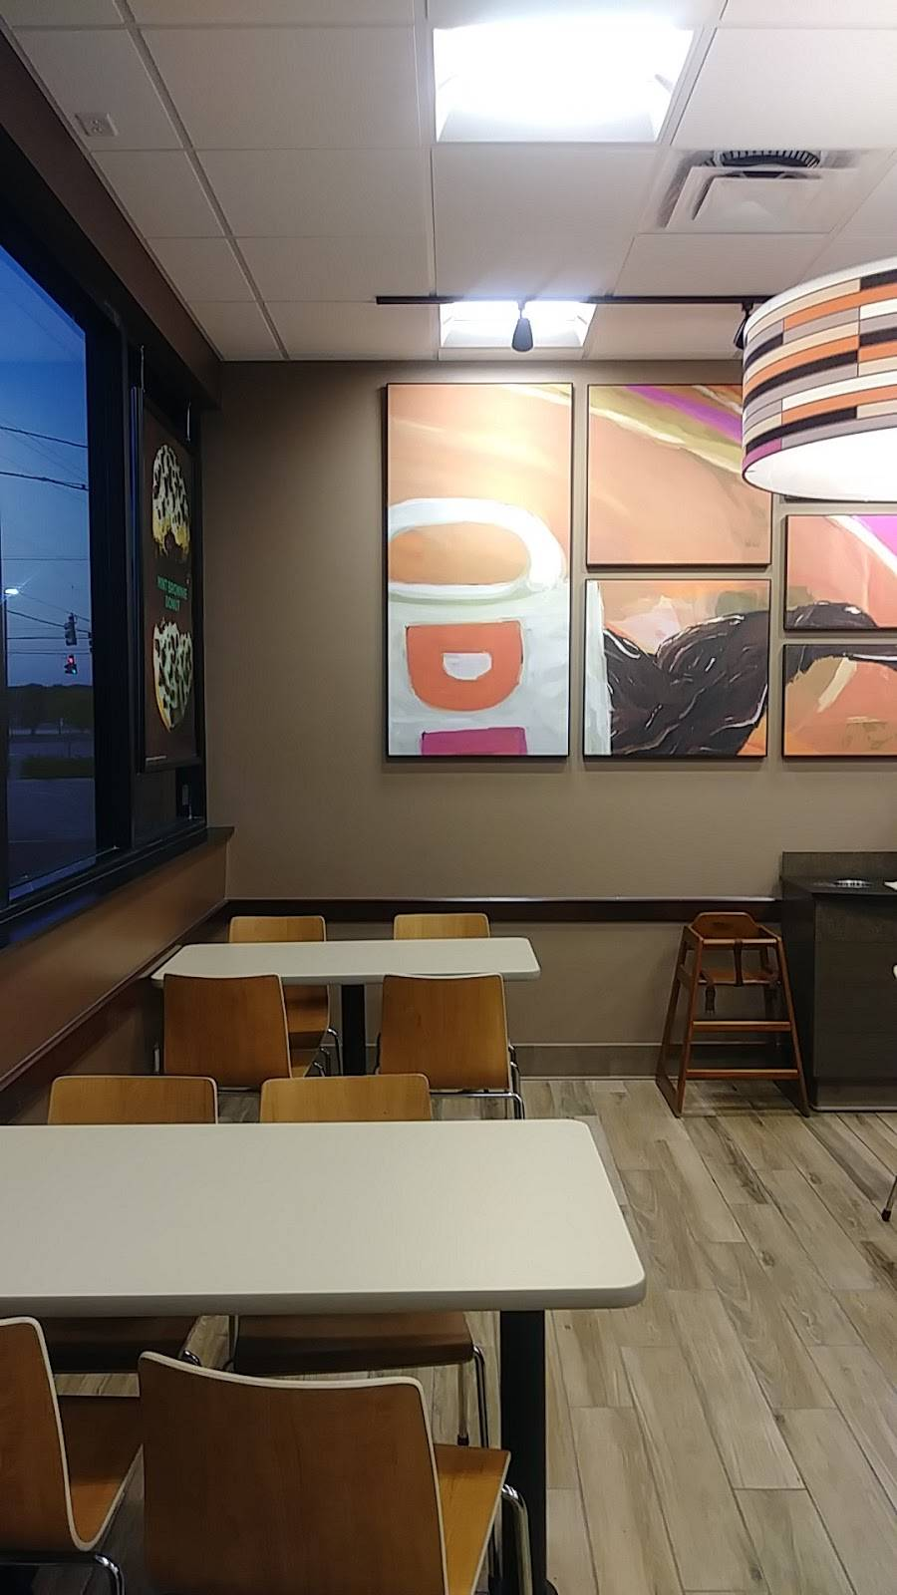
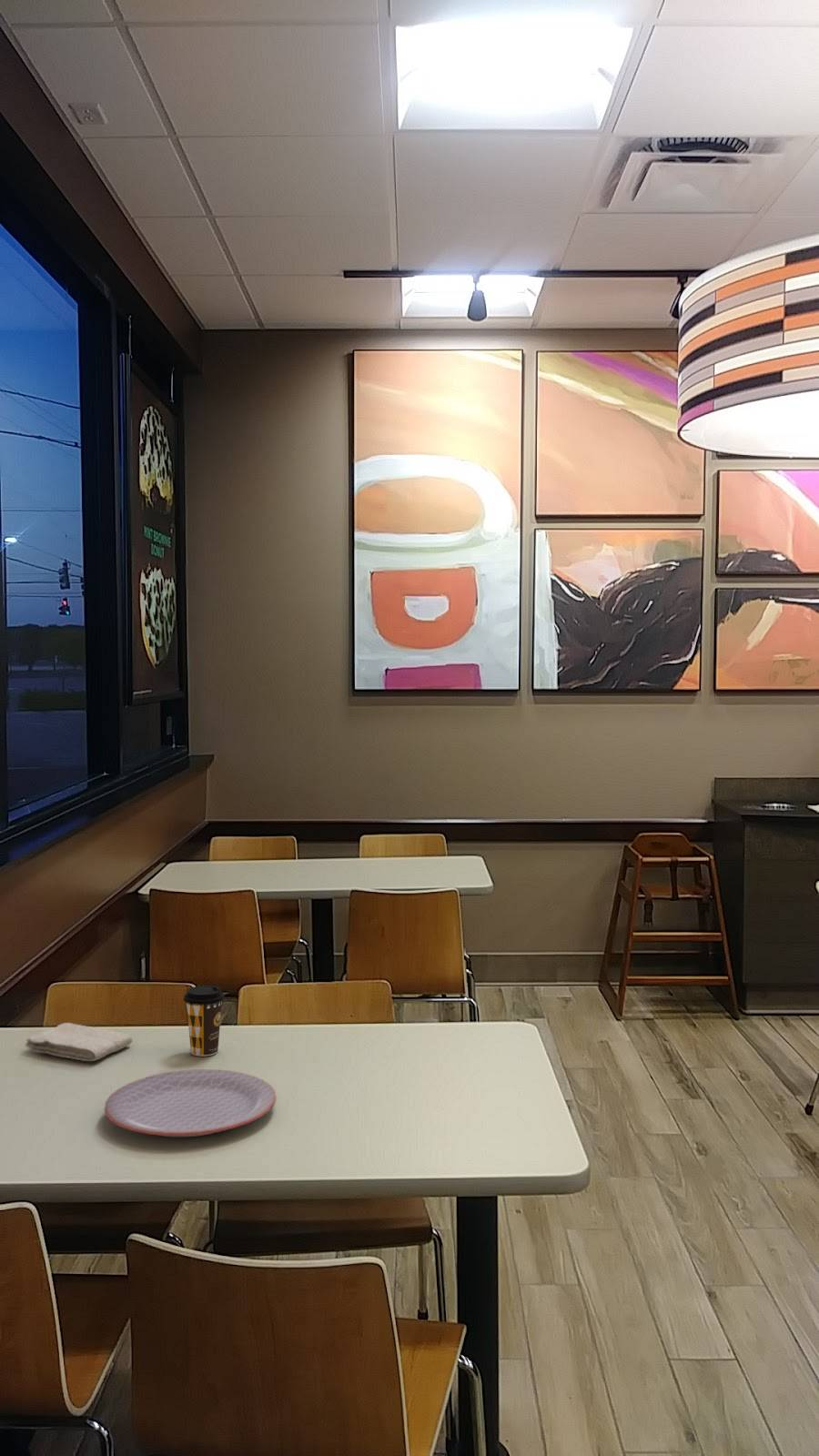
+ washcloth (78, 1040)
+ coffee cup (204, 1020)
+ plate (191, 1106)
